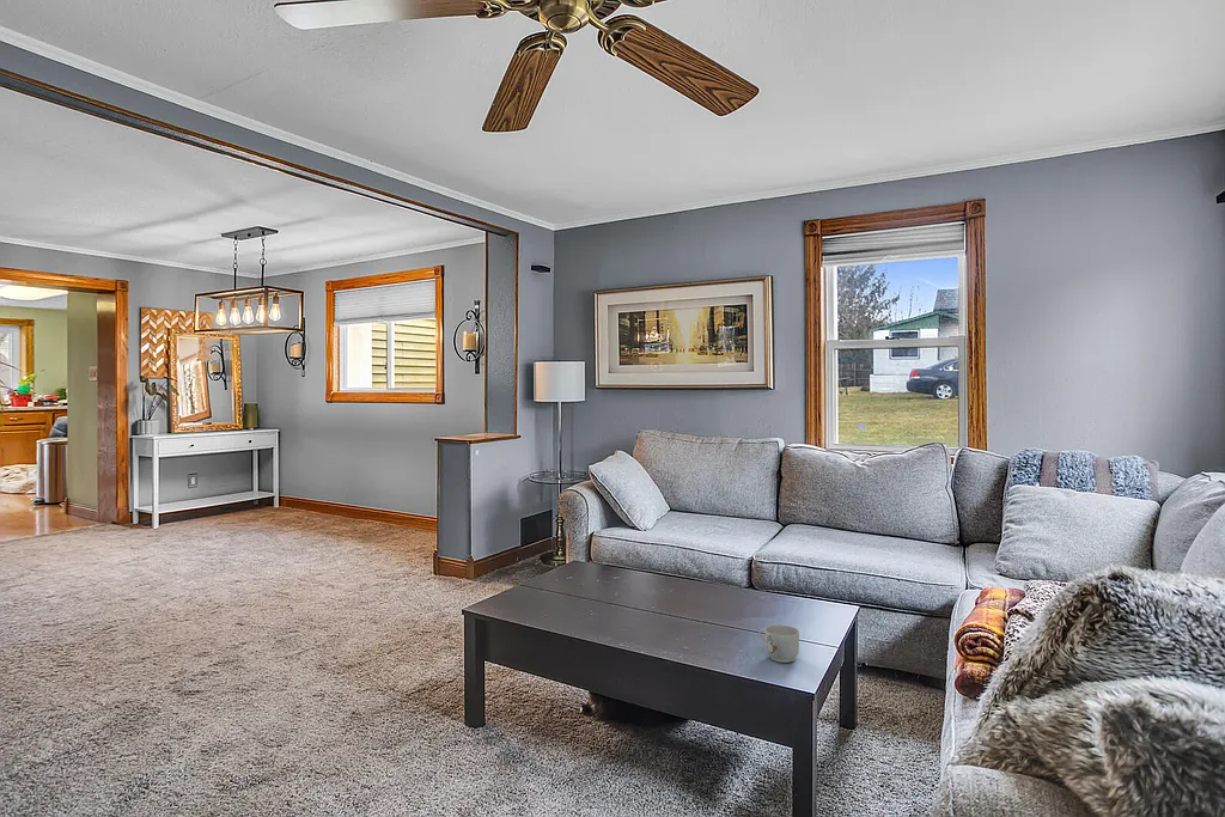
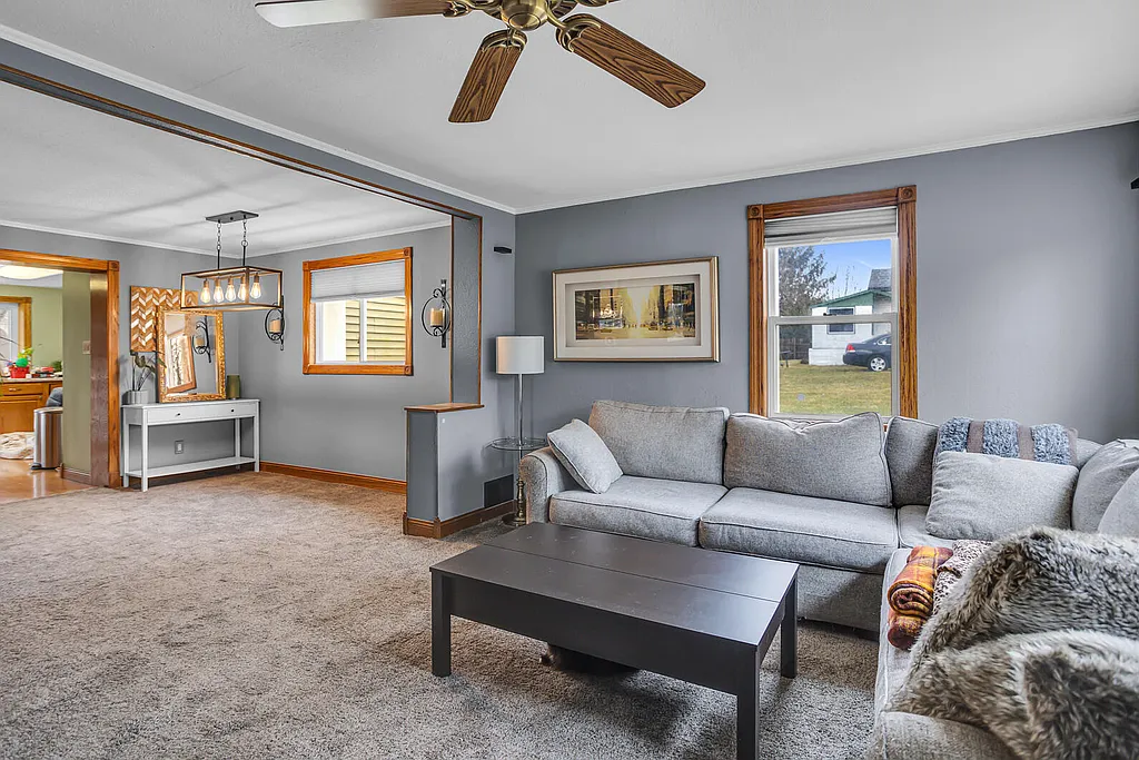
- mug (778, 642)
